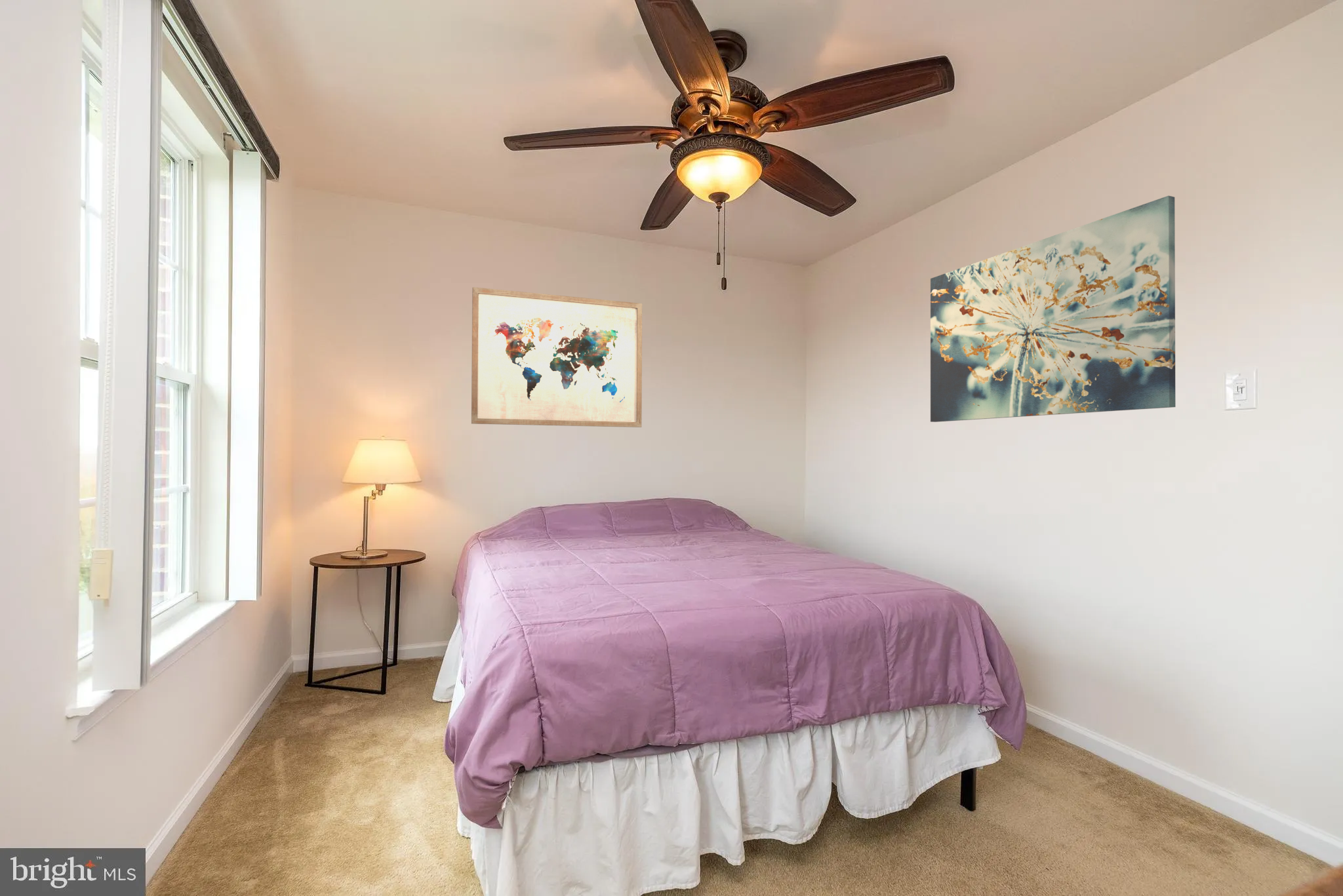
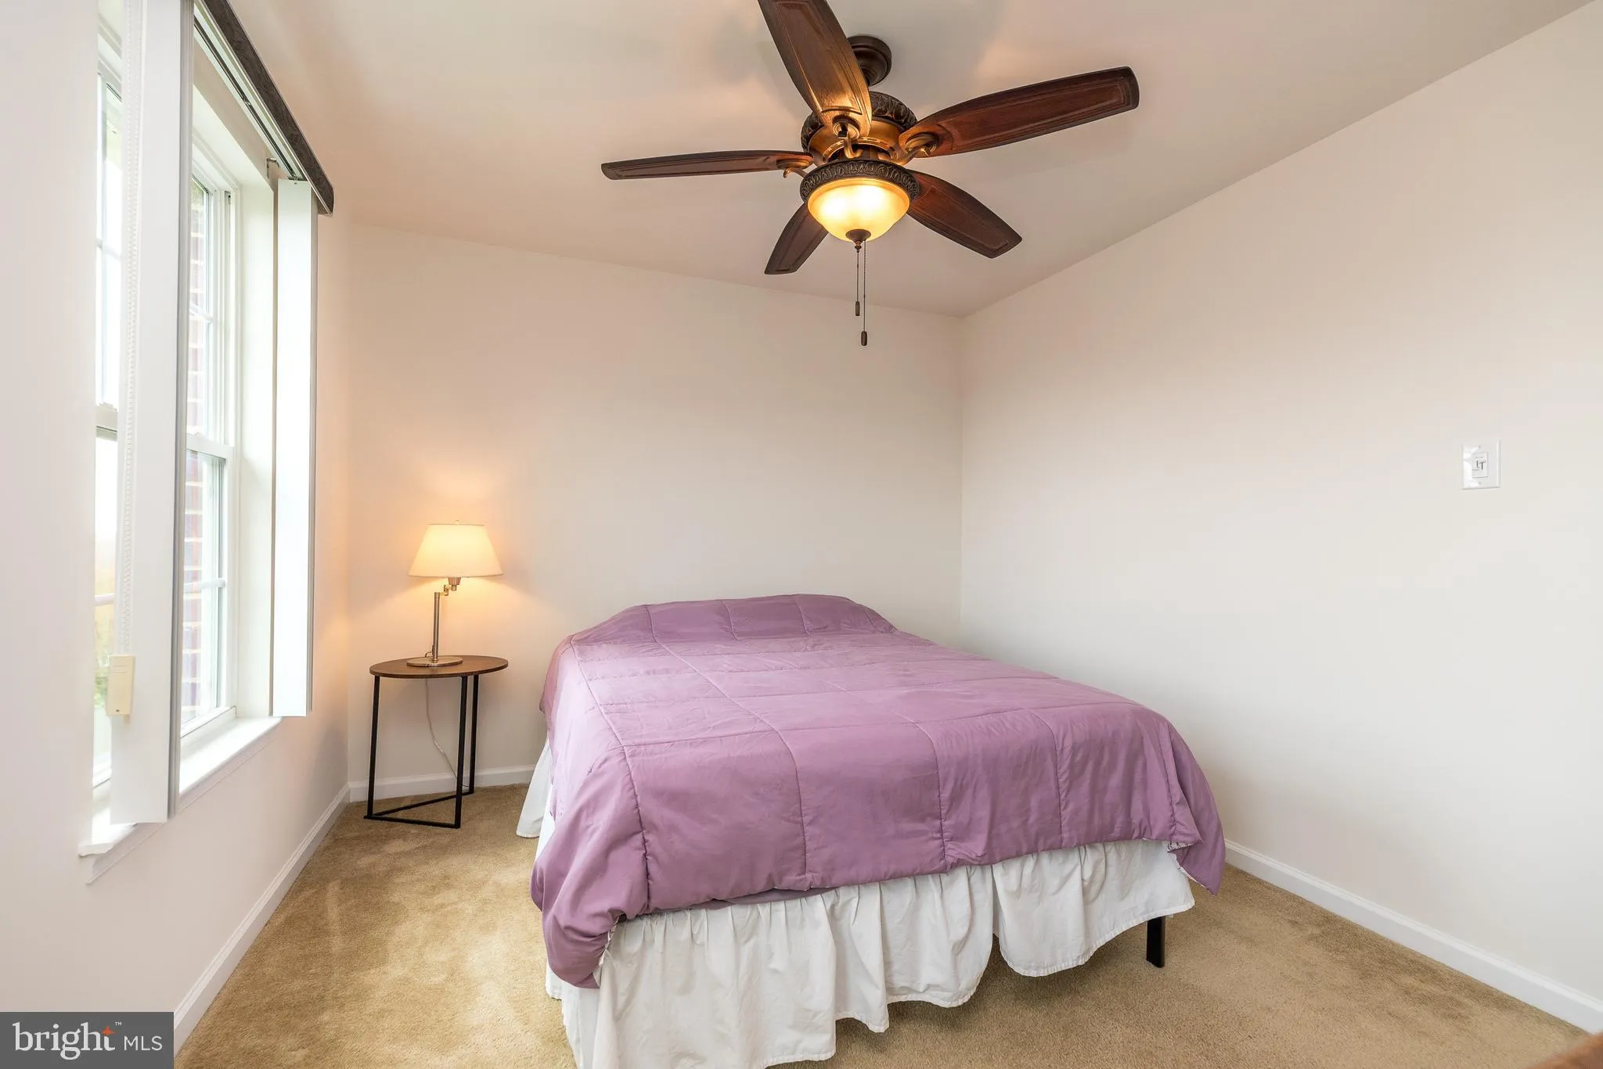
- wall art (1030, 330)
- wall art (561, 360)
